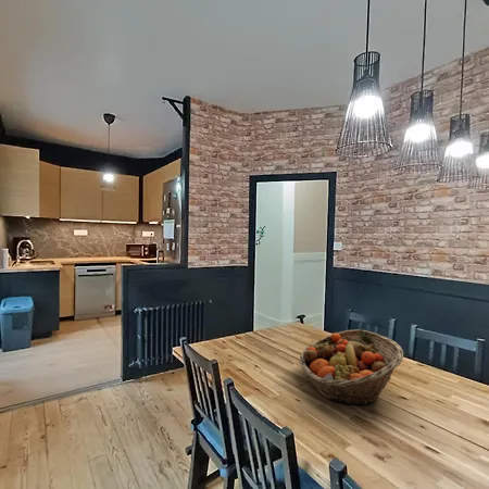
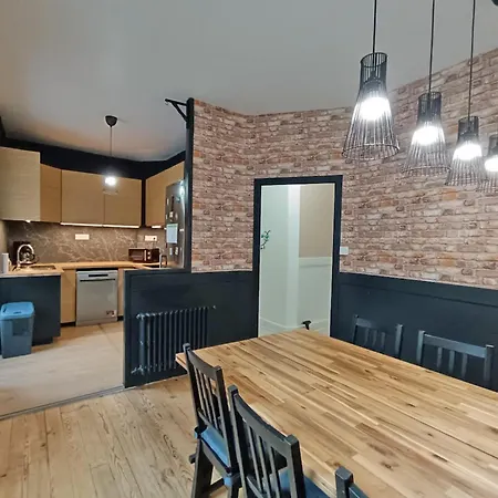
- fruit basket (348, 362)
